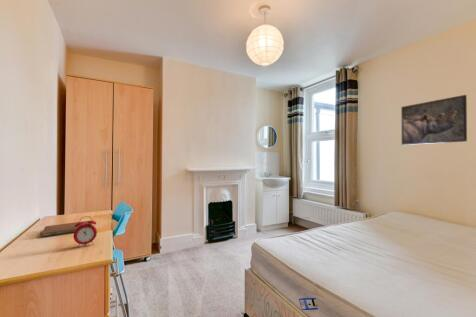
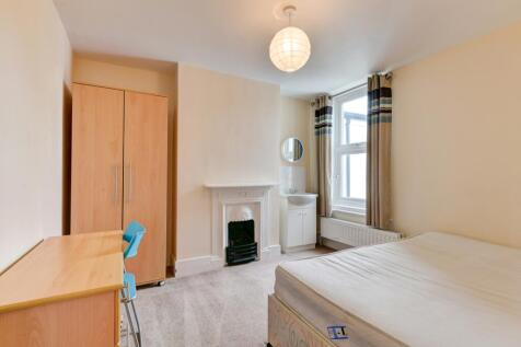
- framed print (430, 122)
- notebook (68, 228)
- alarm clock (85, 231)
